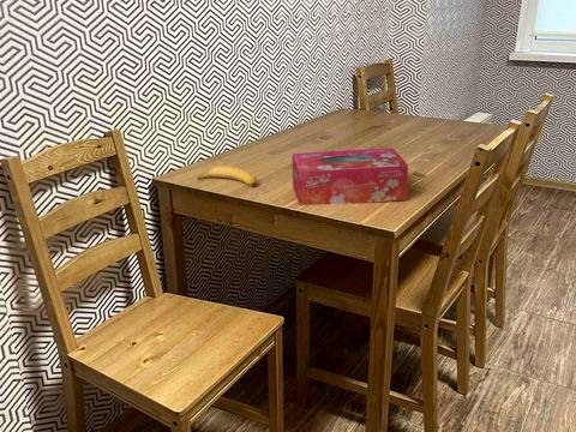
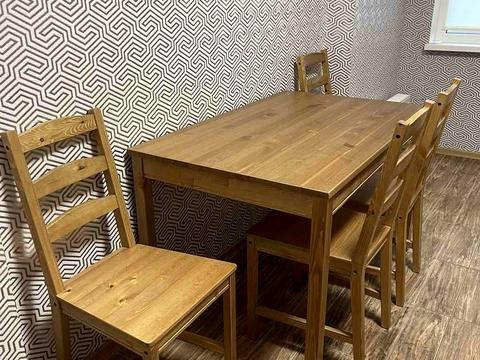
- tissue box (347, 175)
- banana (229, 175)
